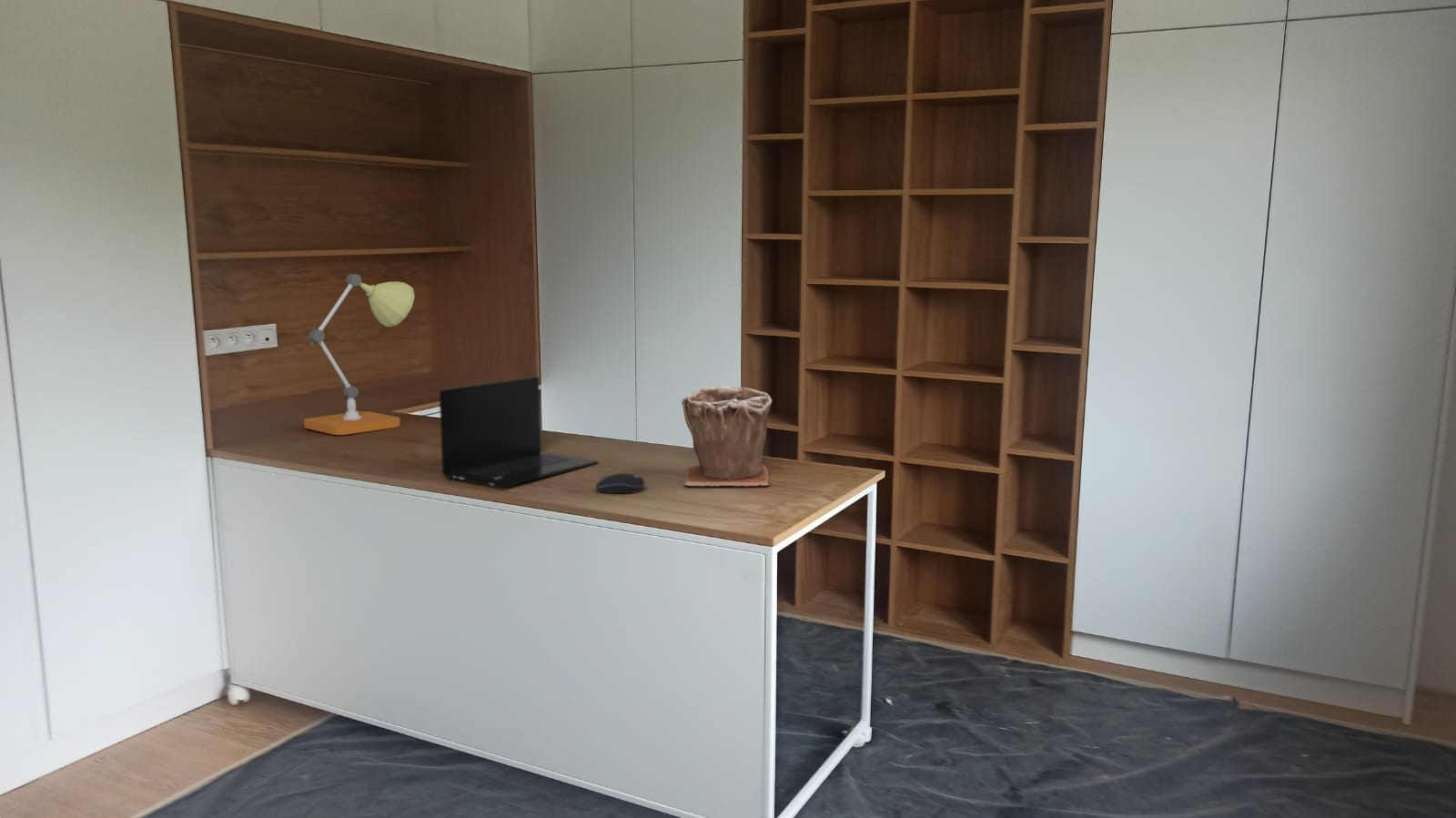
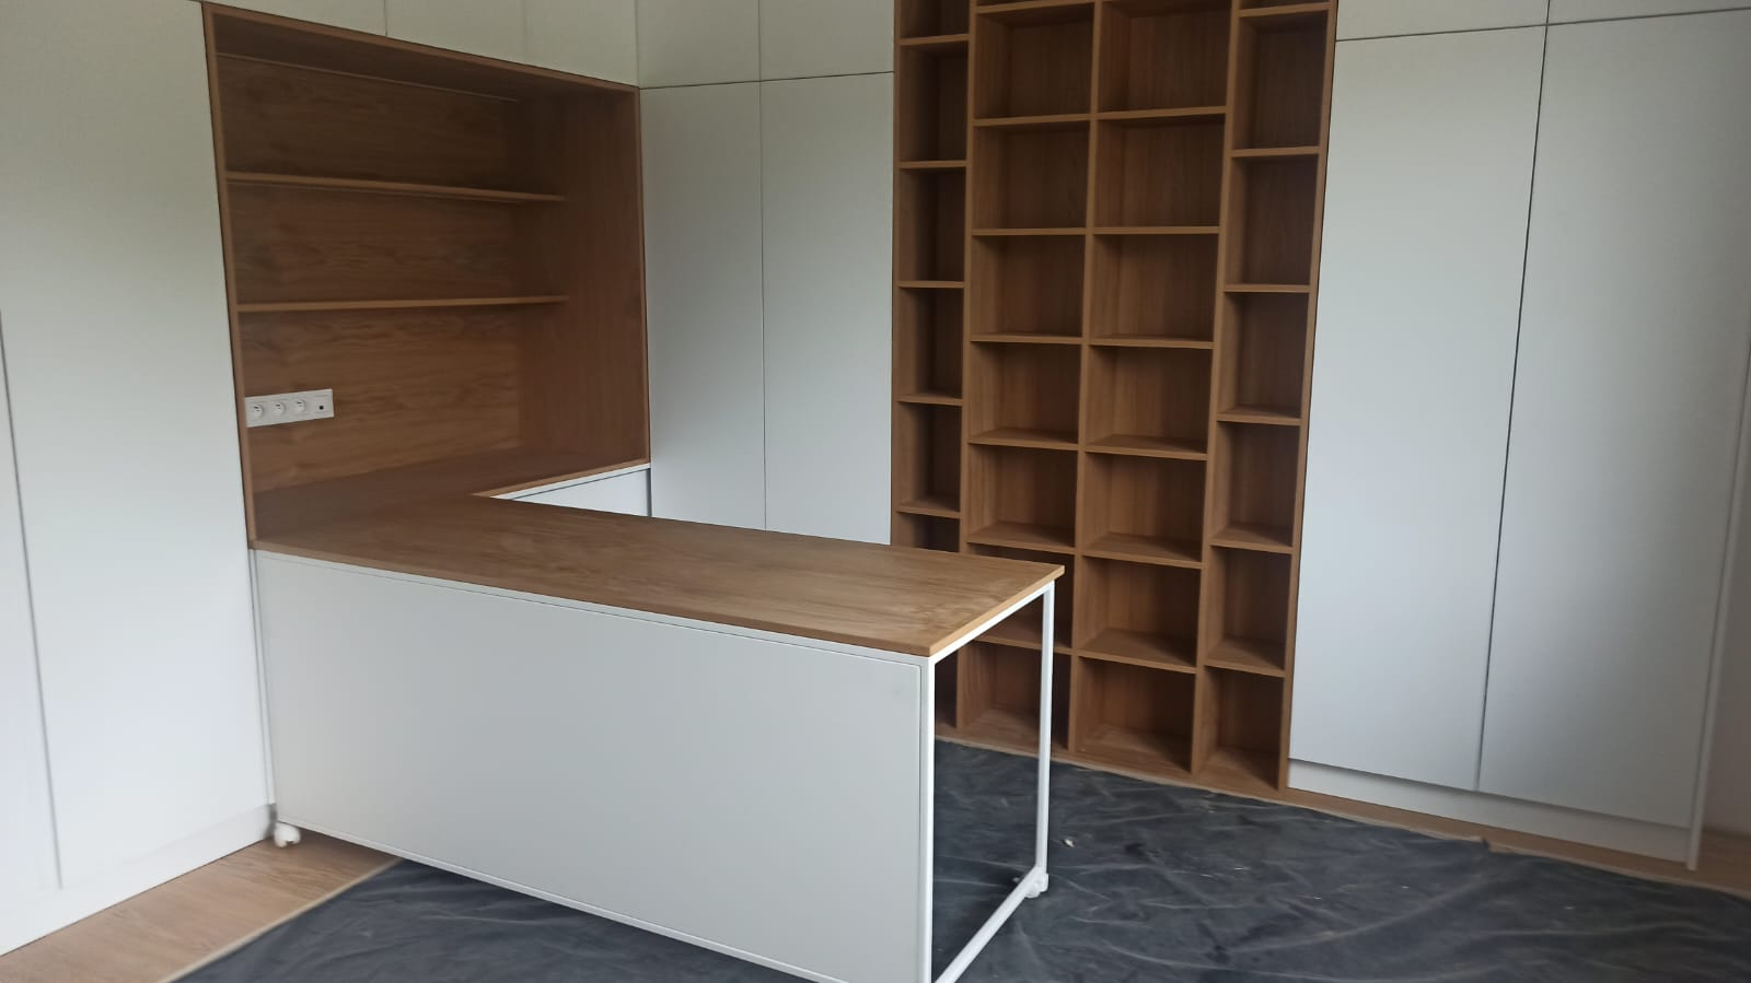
- laptop (521, 429)
- computer mouse (620, 481)
- desk lamp (338, 366)
- plant pot (726, 434)
